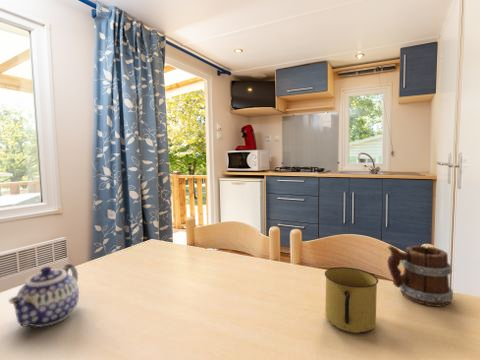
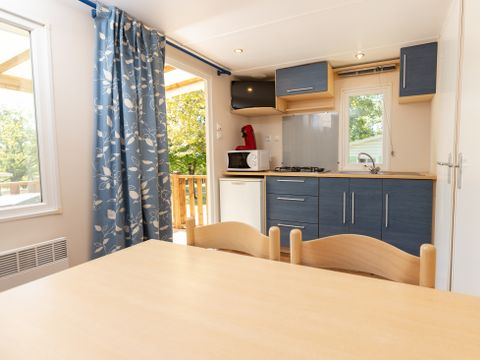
- mug (419, 271)
- teapot (48, 291)
- mug (349, 300)
